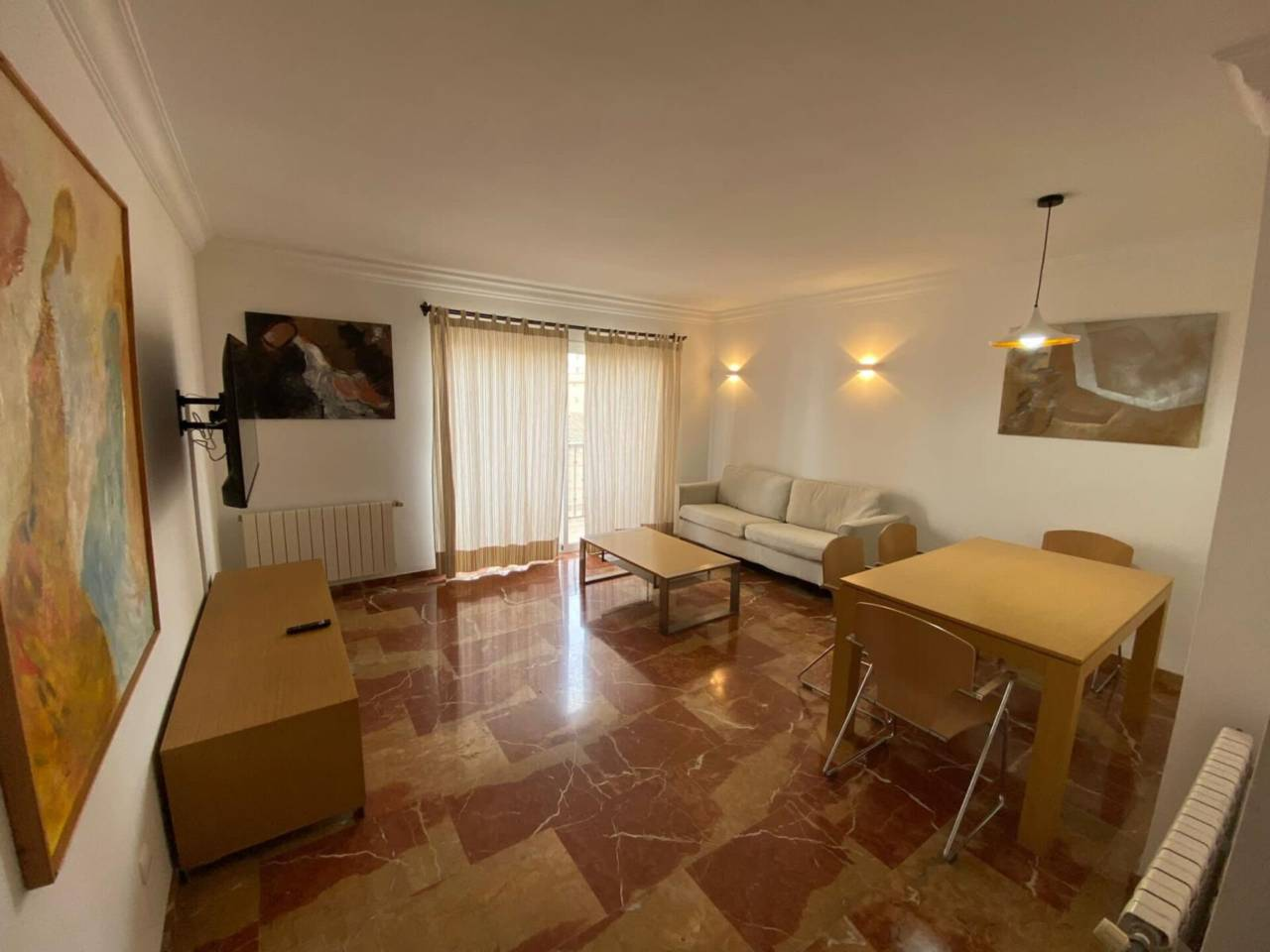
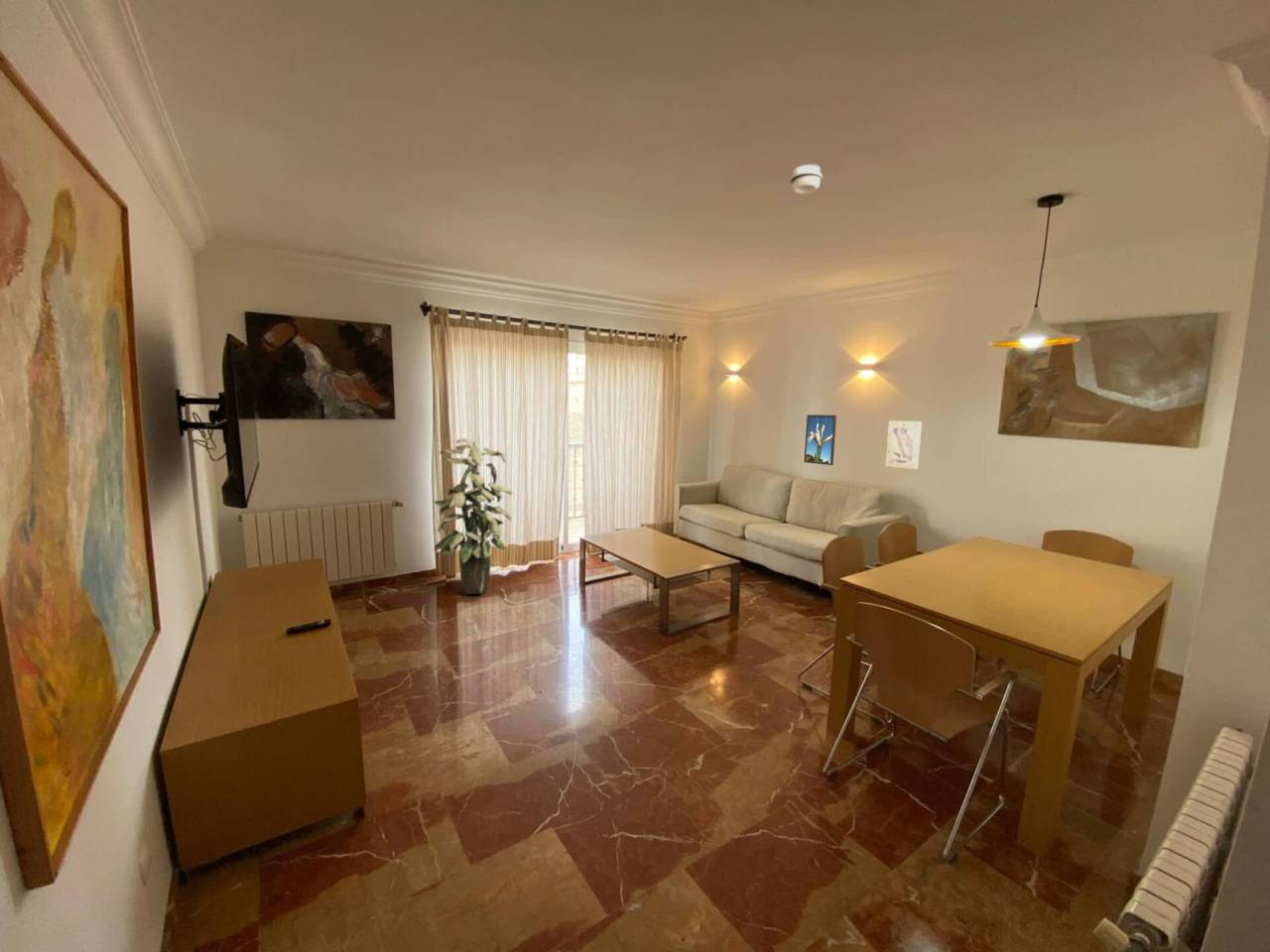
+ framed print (820, 439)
+ wall art (903, 444)
+ indoor plant (470, 516)
+ smoke detector (806, 179)
